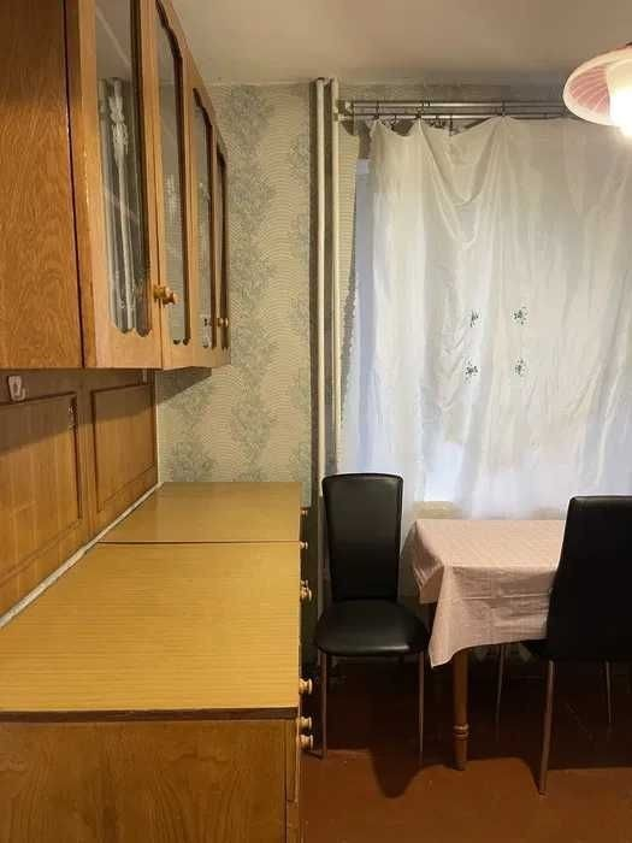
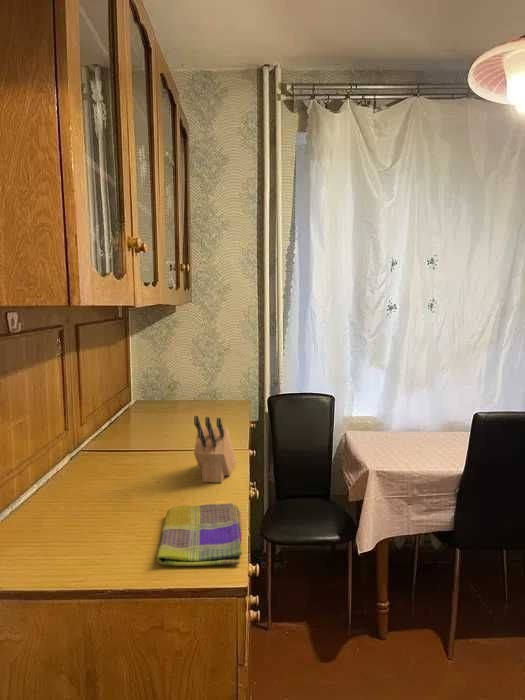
+ knife block (214, 441)
+ dish towel (201, 531)
